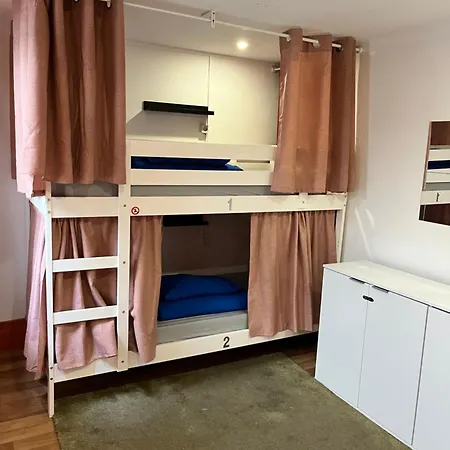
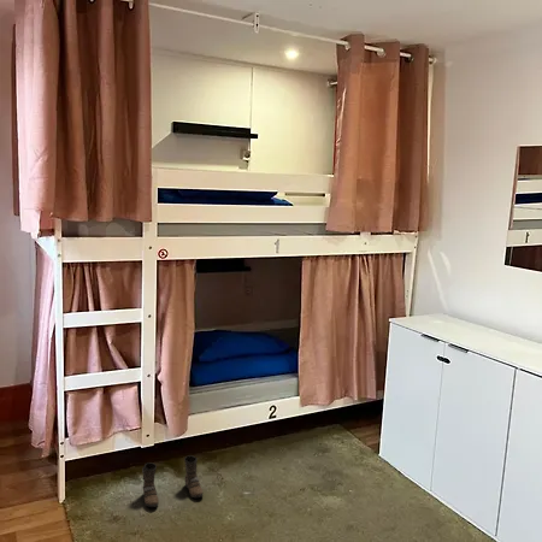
+ boots (184, 479)
